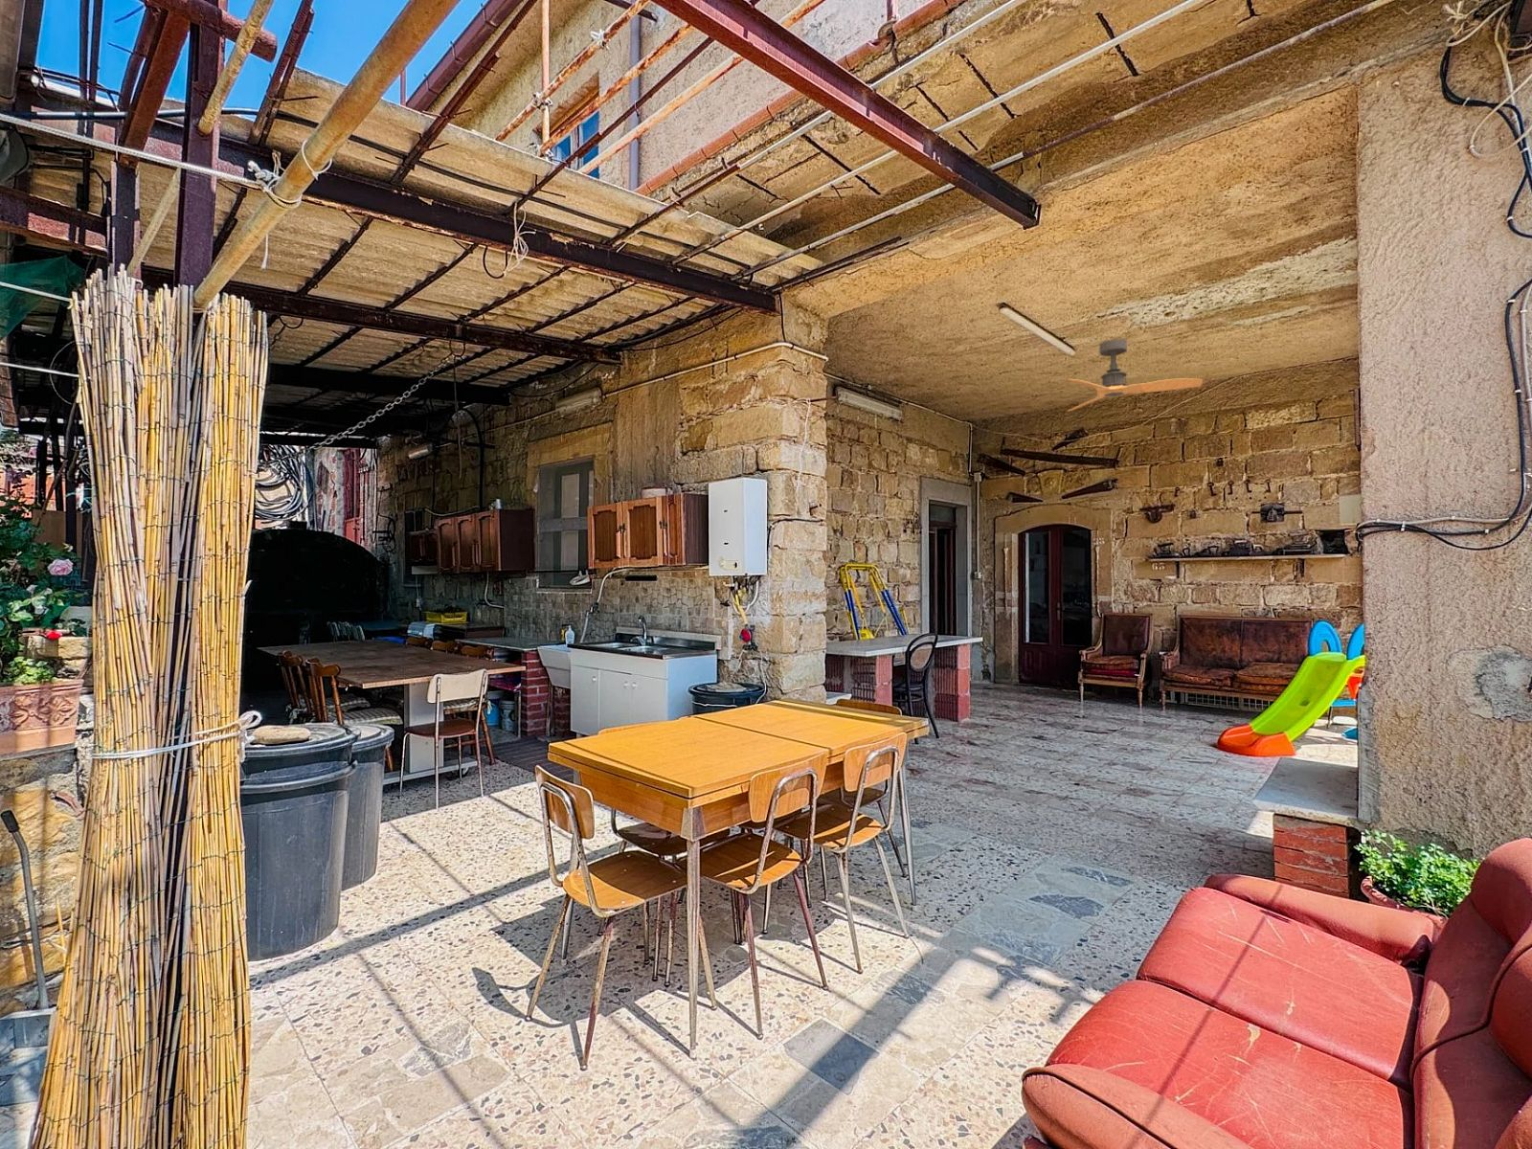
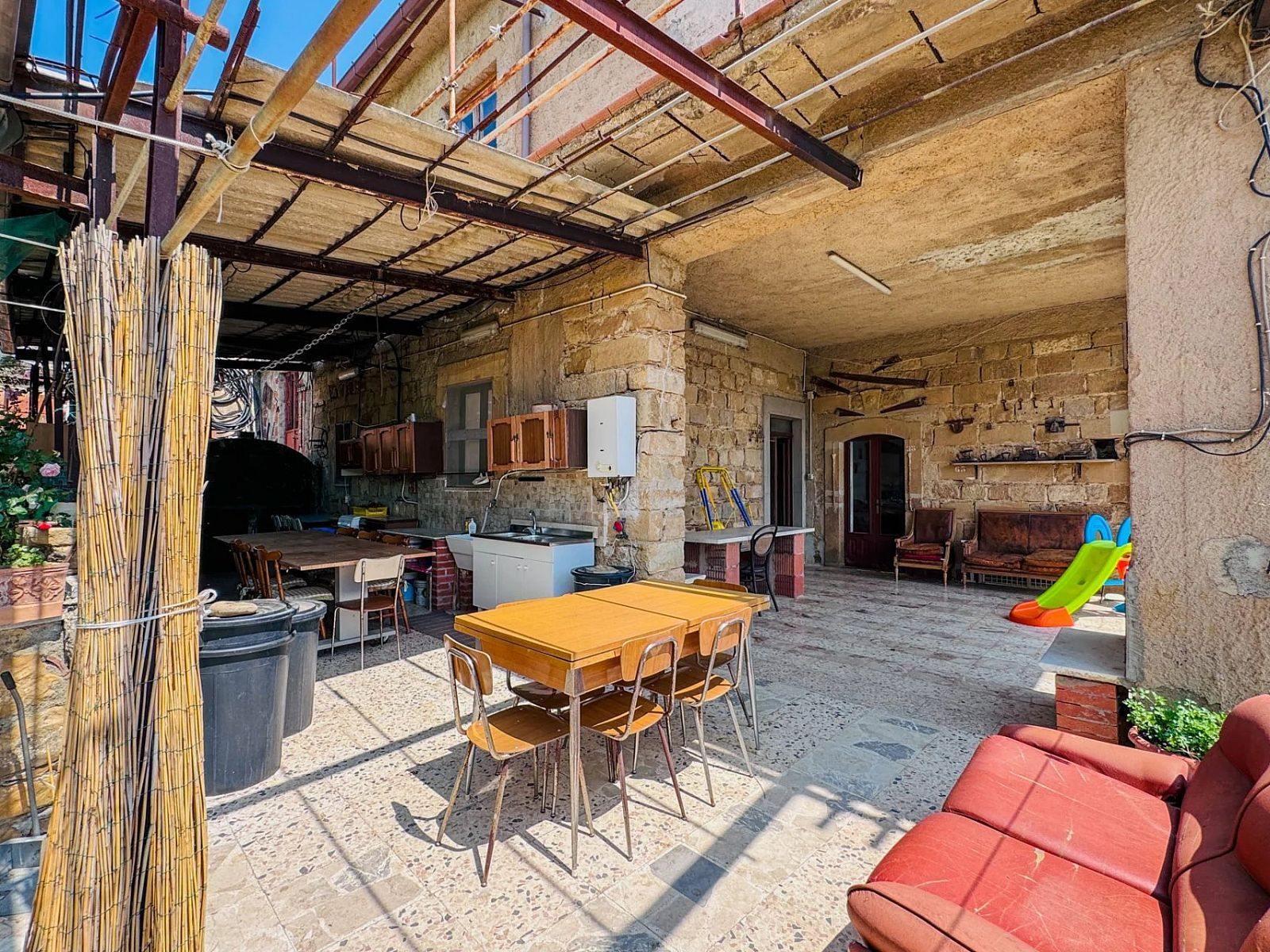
- ceiling fan (1125, 373)
